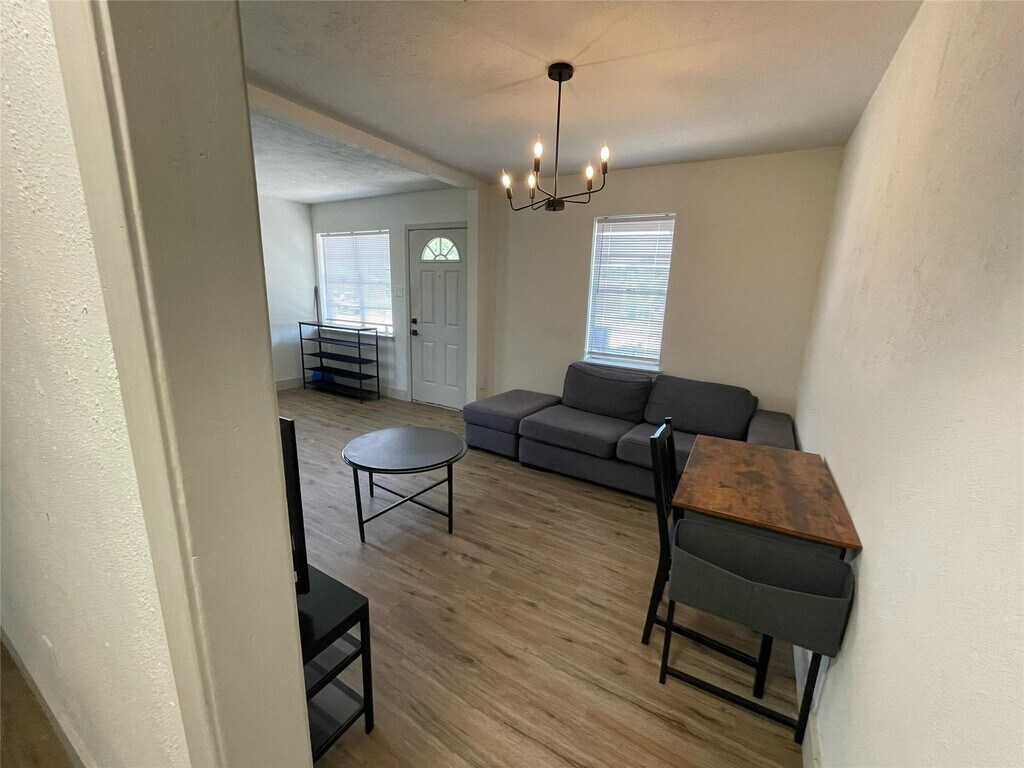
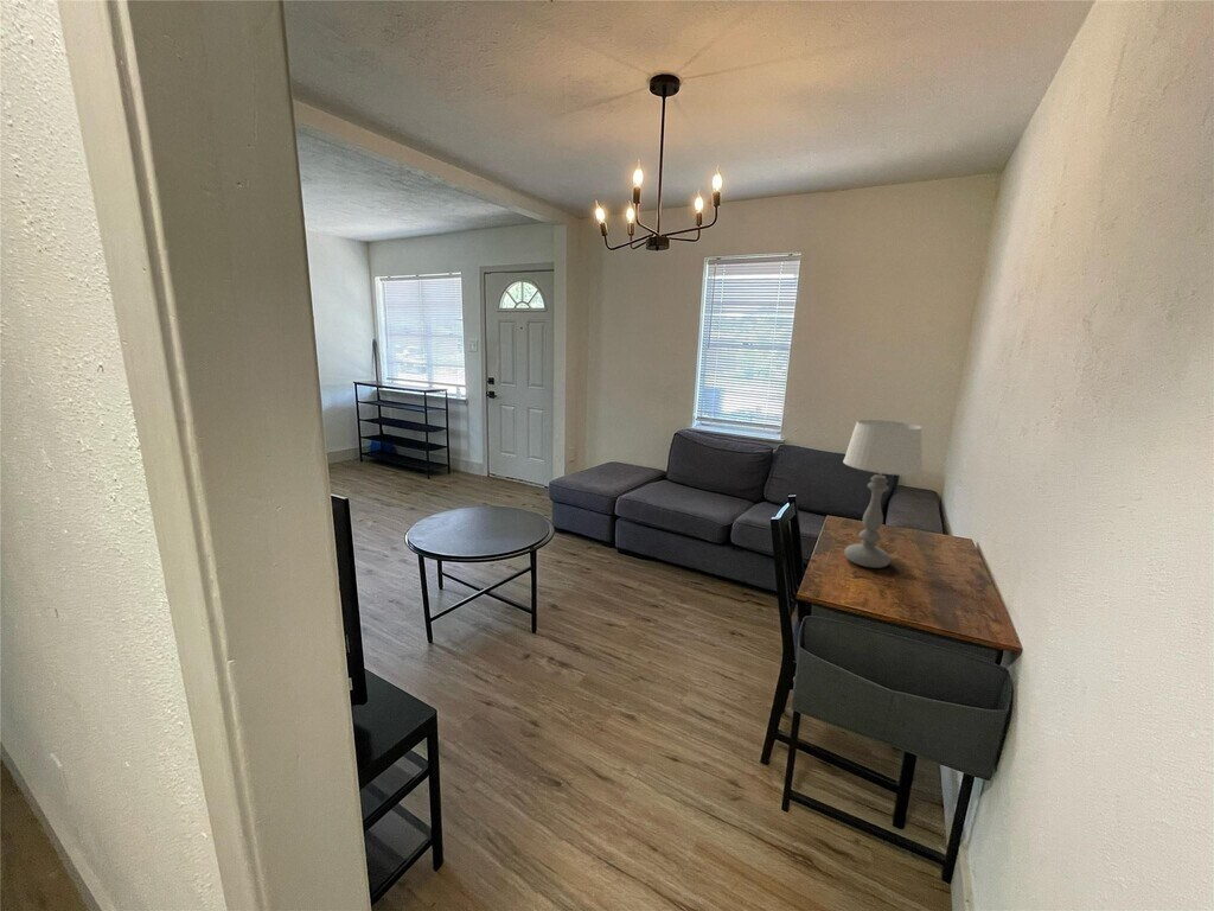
+ table lamp (876, 495)
